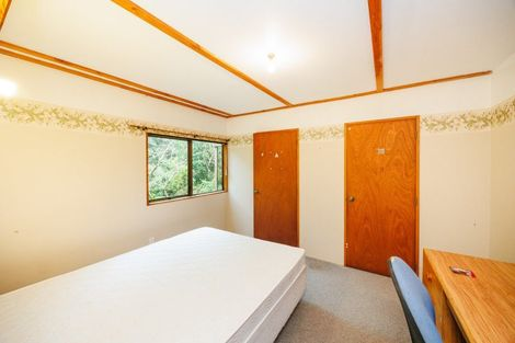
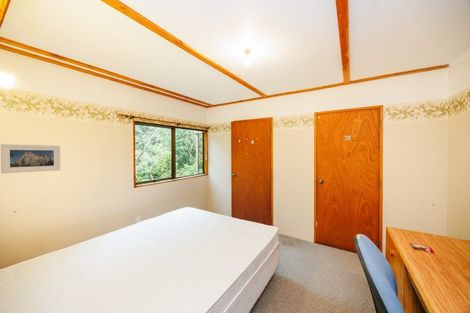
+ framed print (33, 158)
